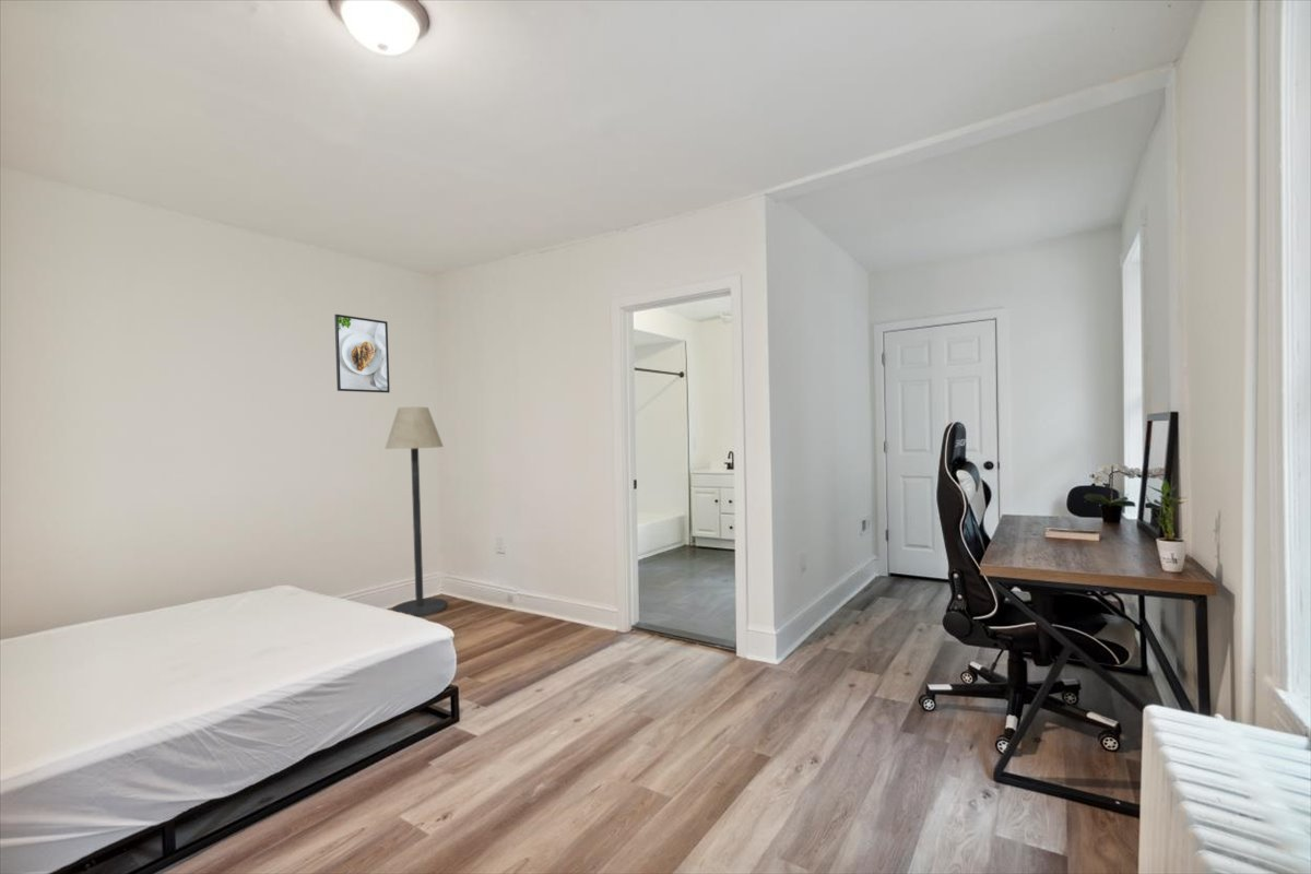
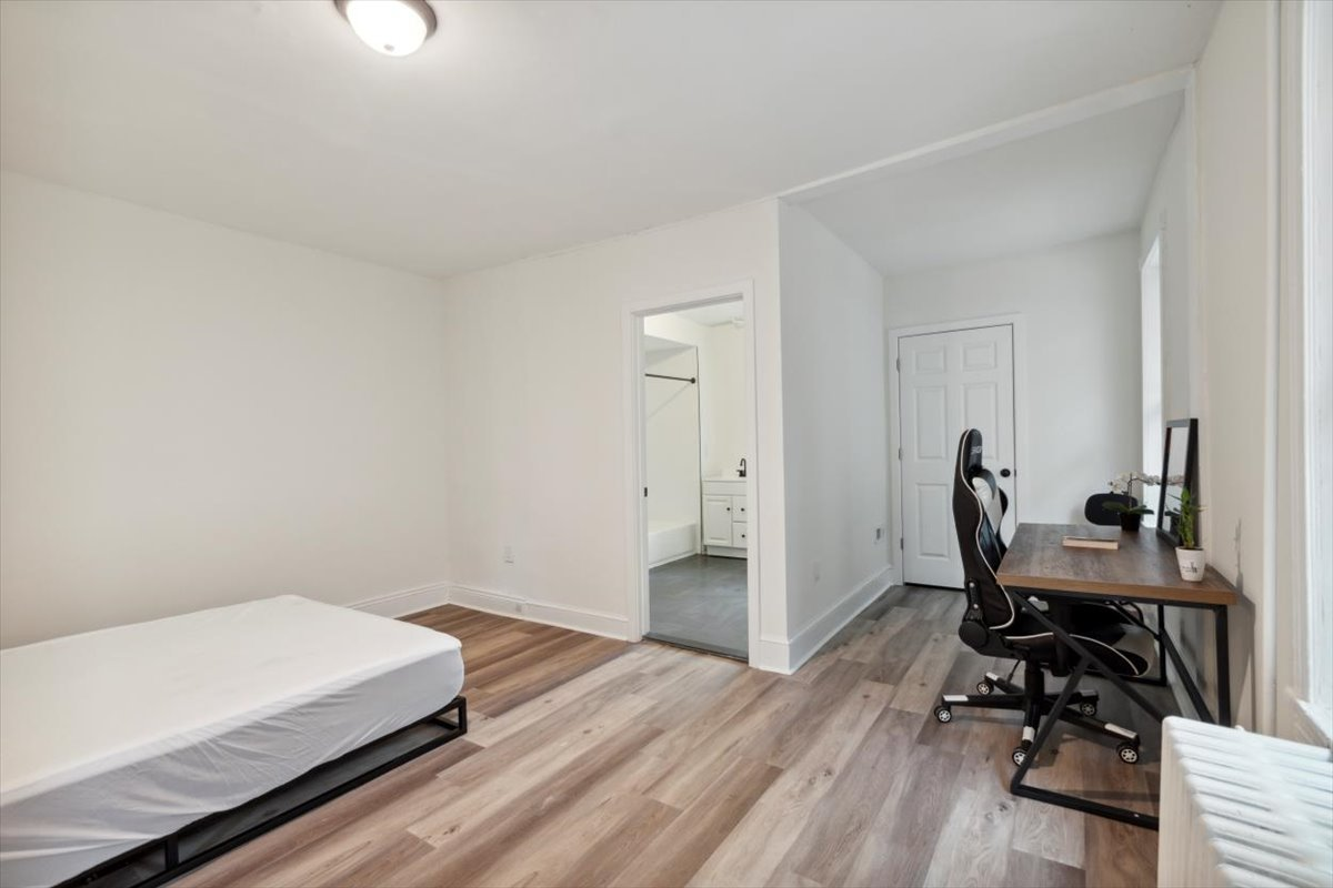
- floor lamp (416, 508)
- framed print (363, 354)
